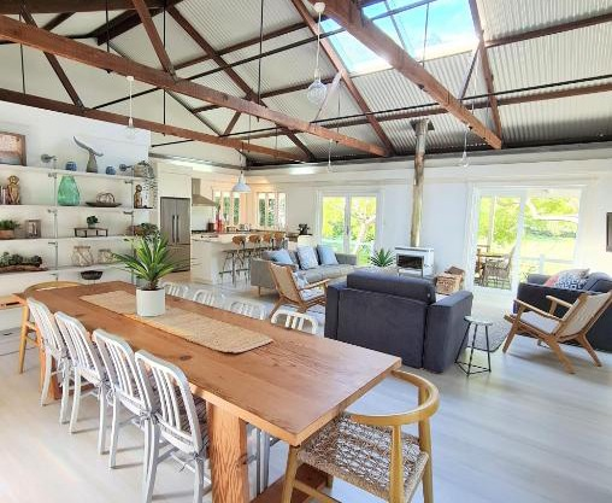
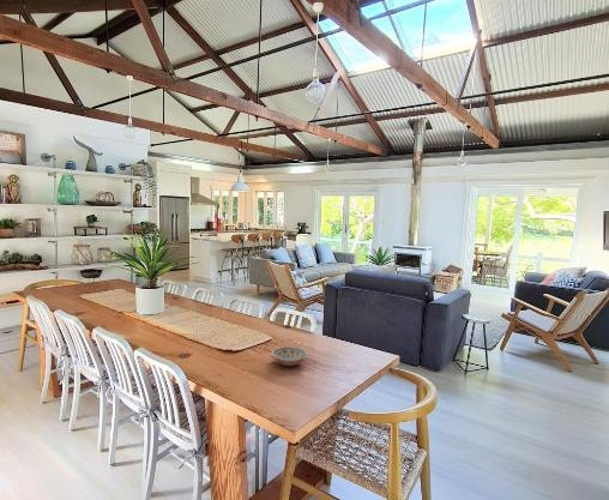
+ bowl (289, 357)
